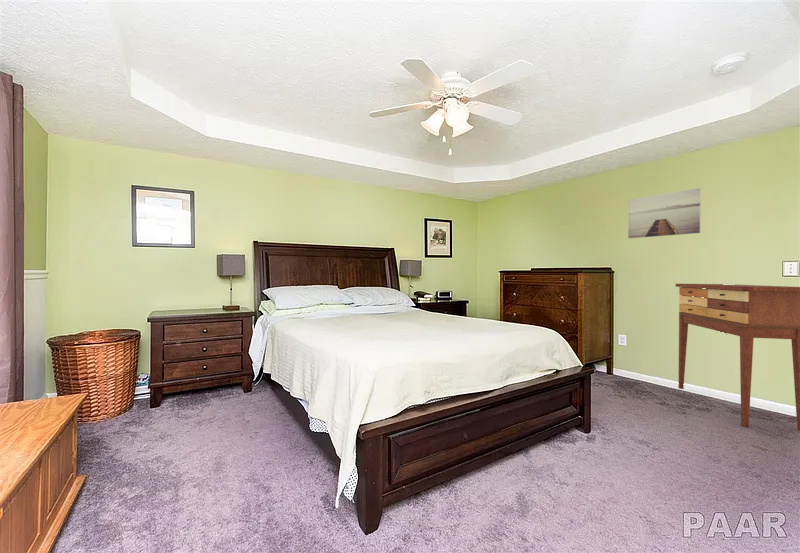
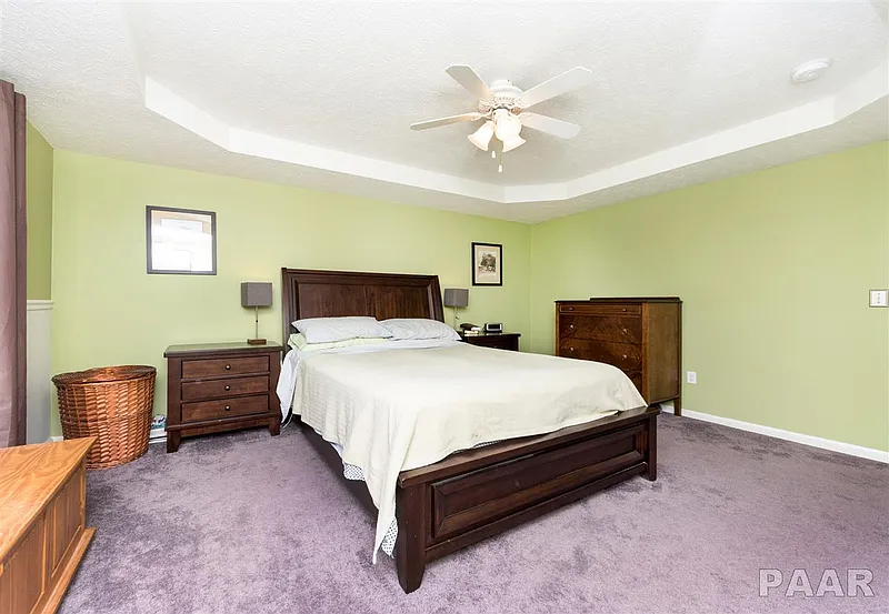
- console table (740, 345)
- wall art (661, 215)
